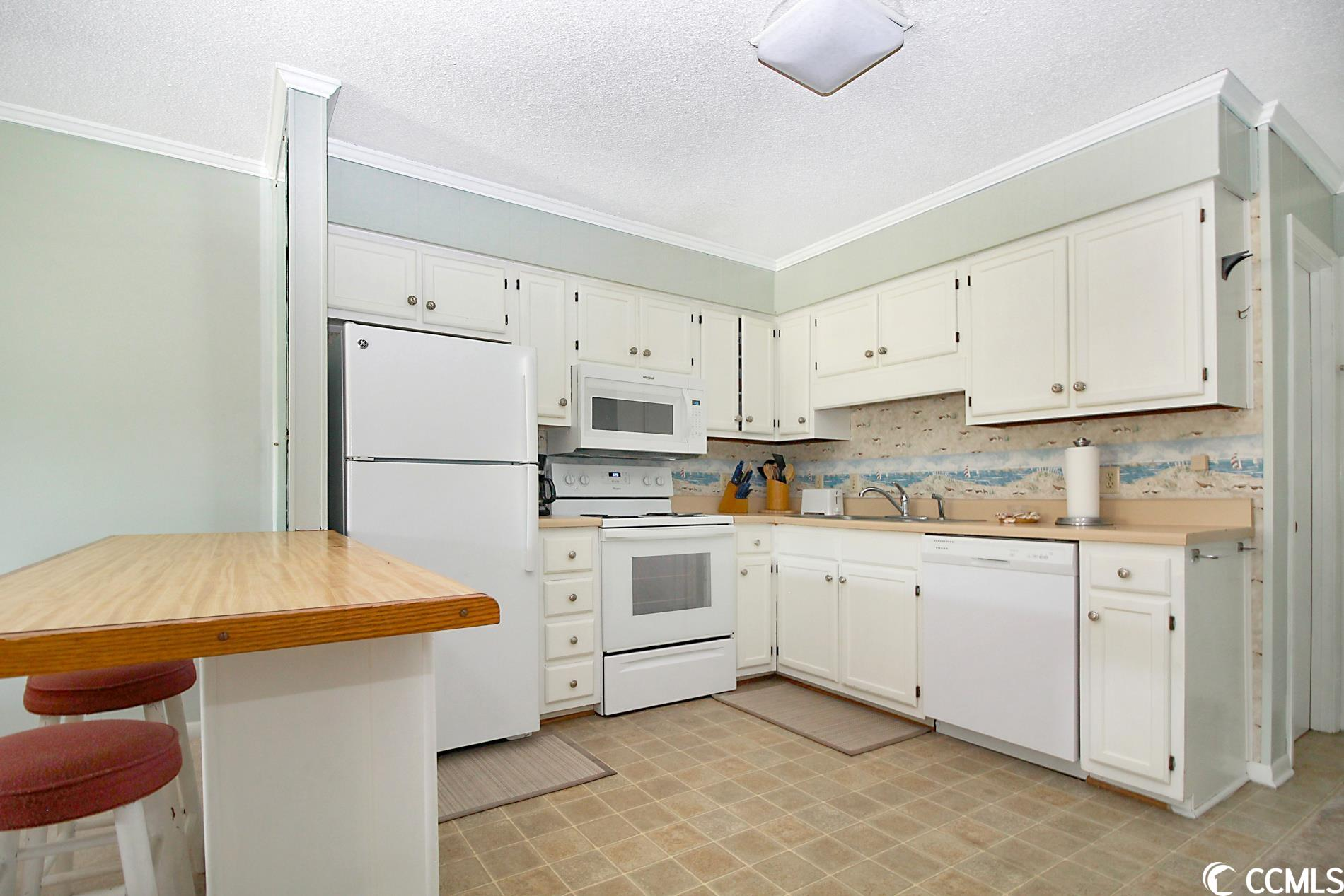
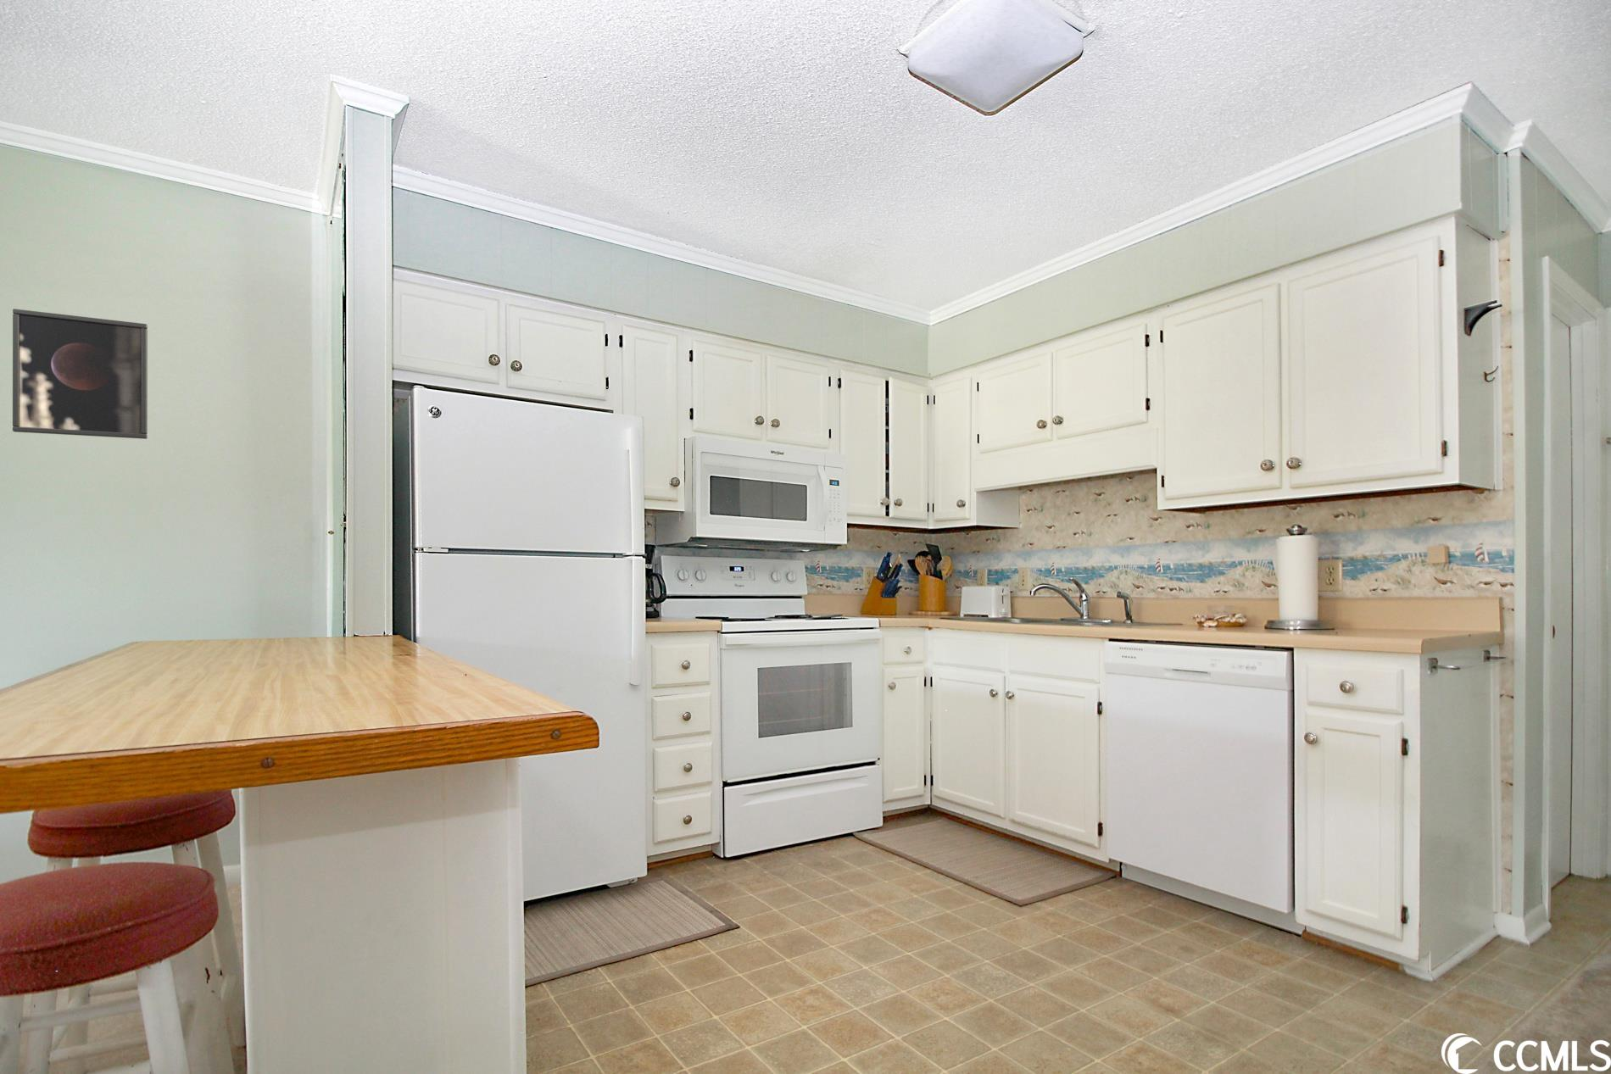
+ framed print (83, 375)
